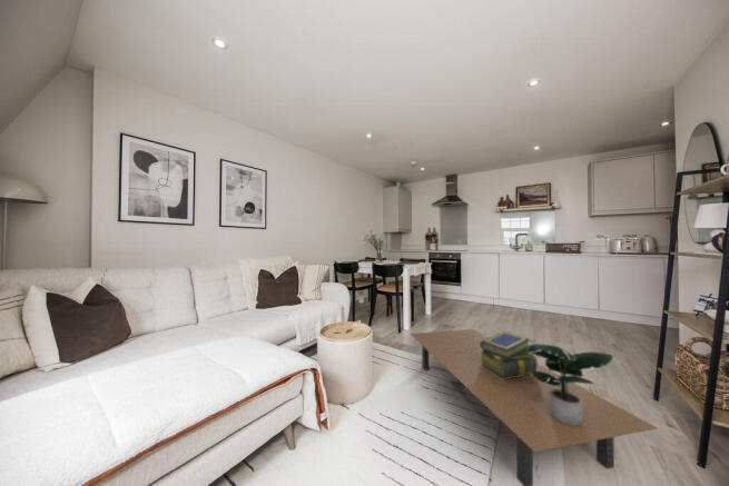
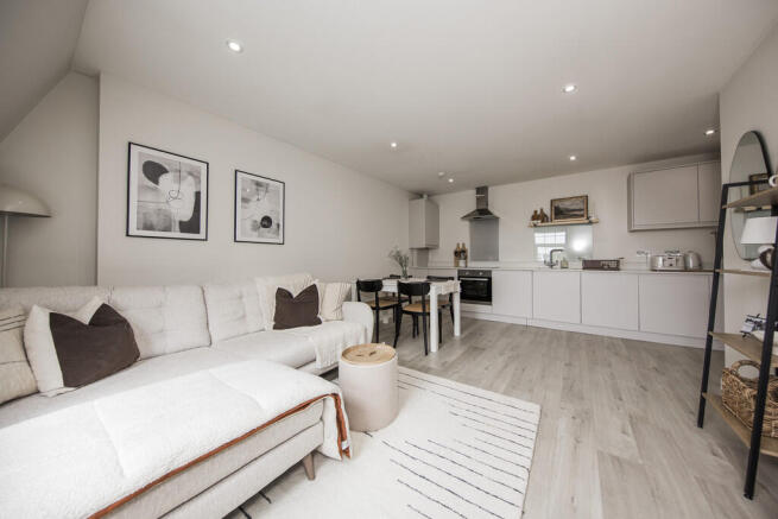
- stack of books (506, 354)
- potted plant (560, 377)
- coffee table (491, 384)
